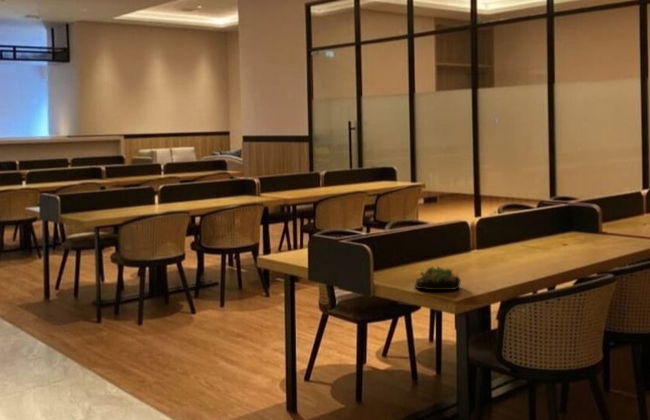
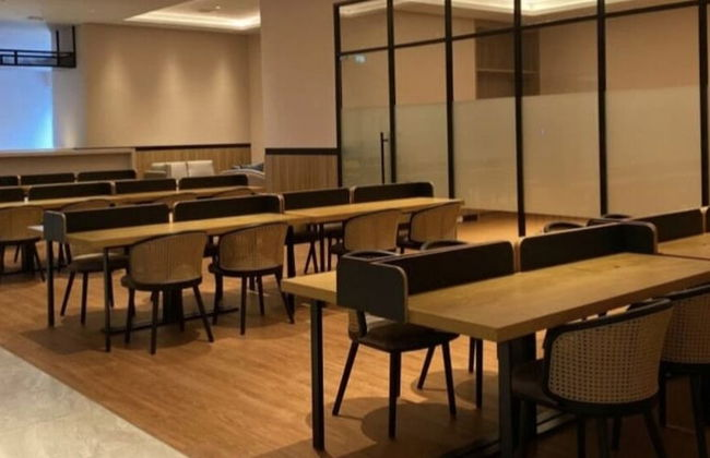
- succulent plant (438, 277)
